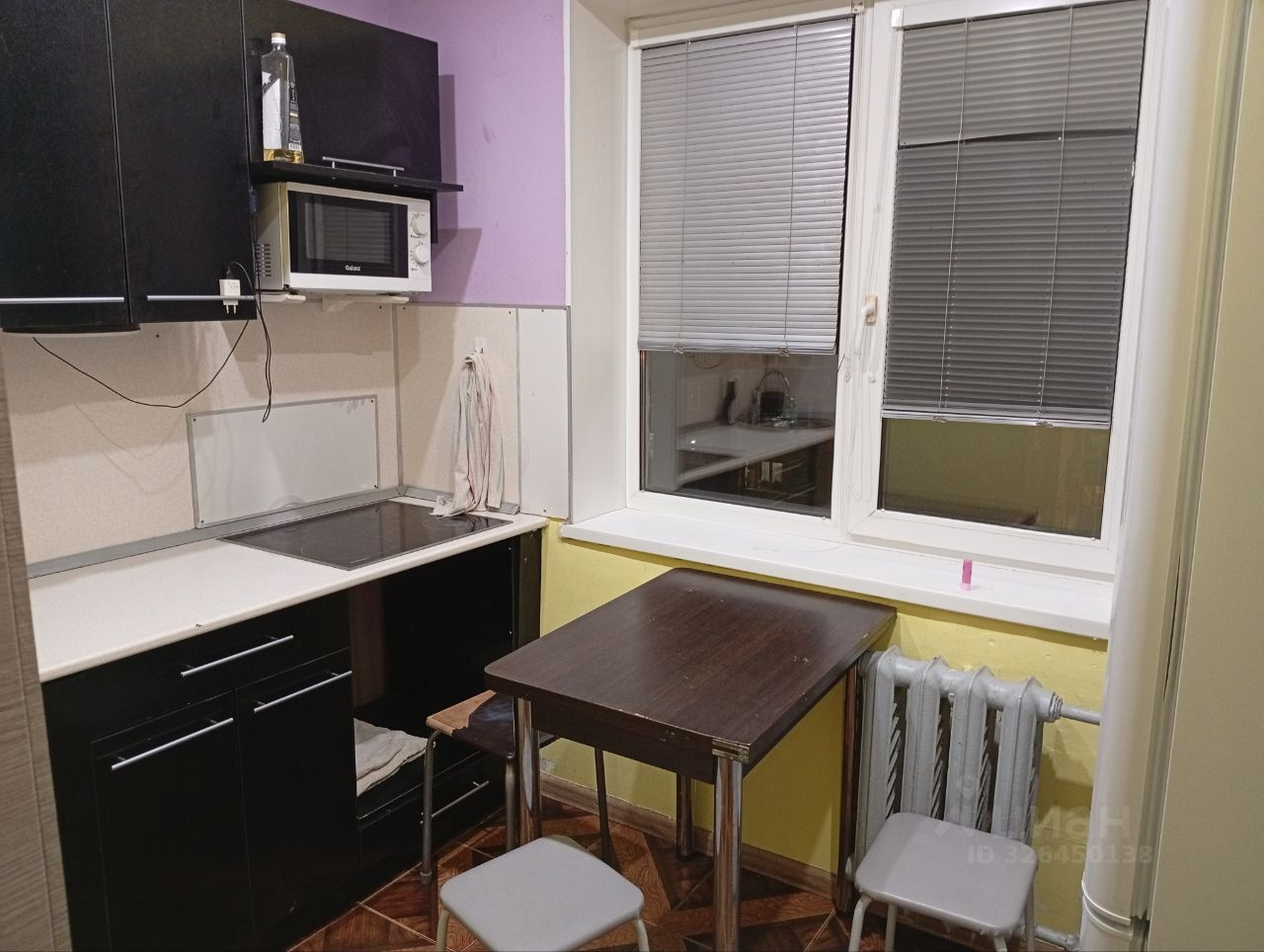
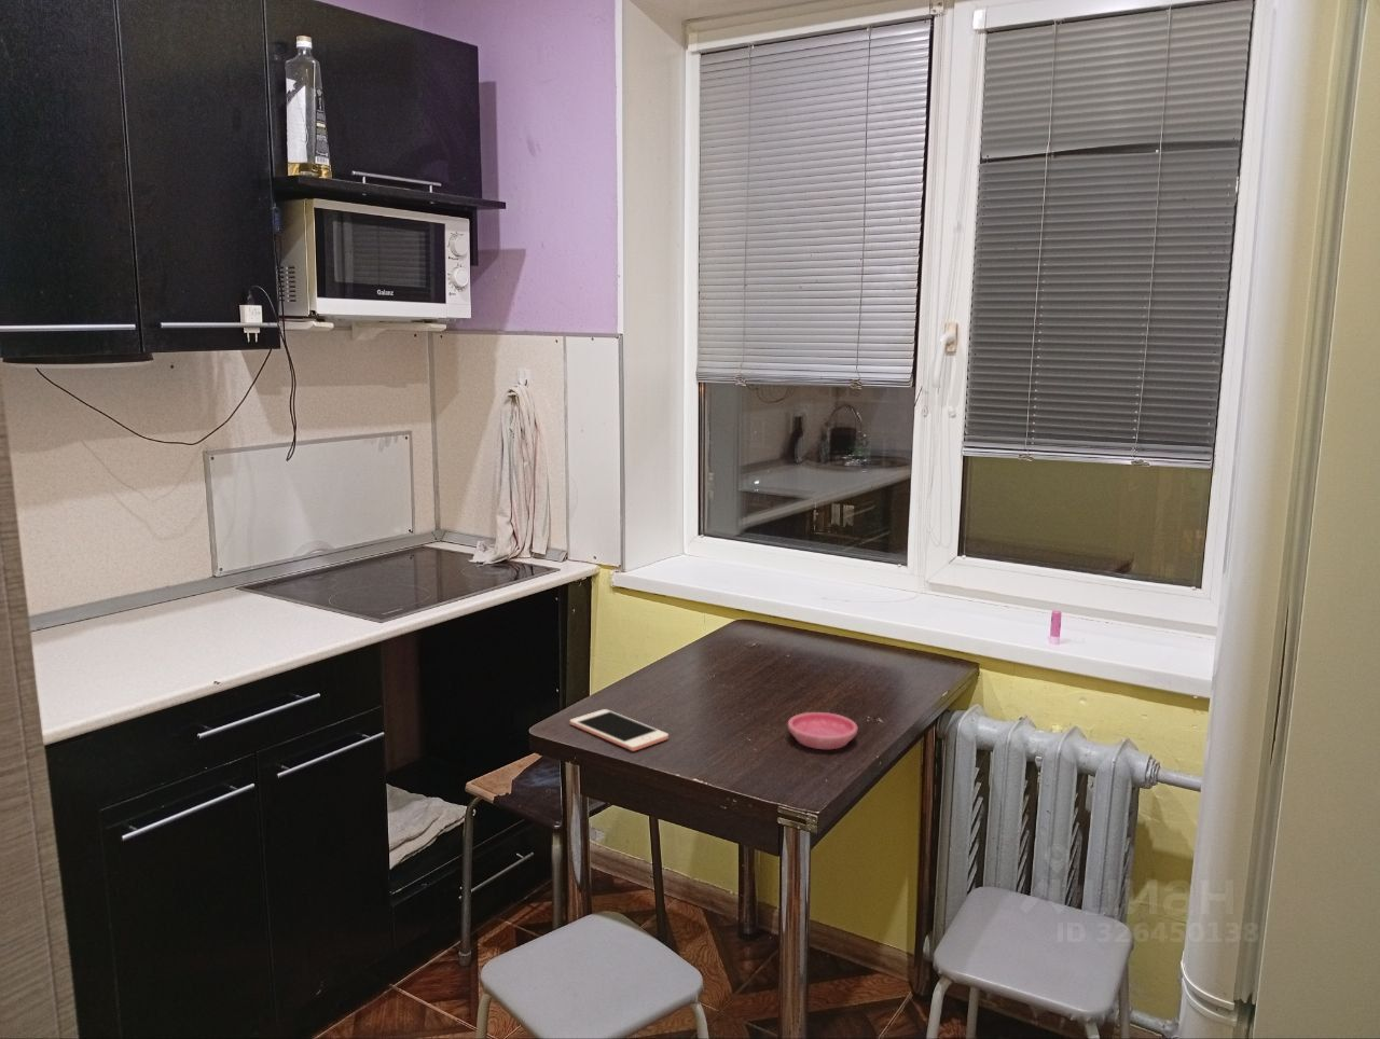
+ cell phone (618, 729)
+ saucer (821, 732)
